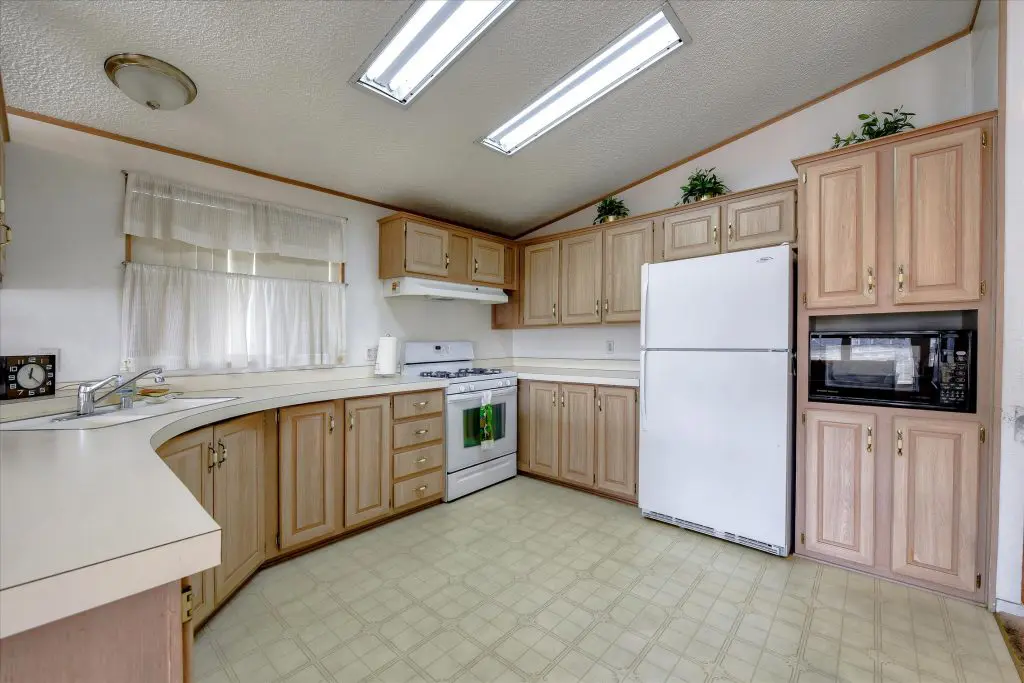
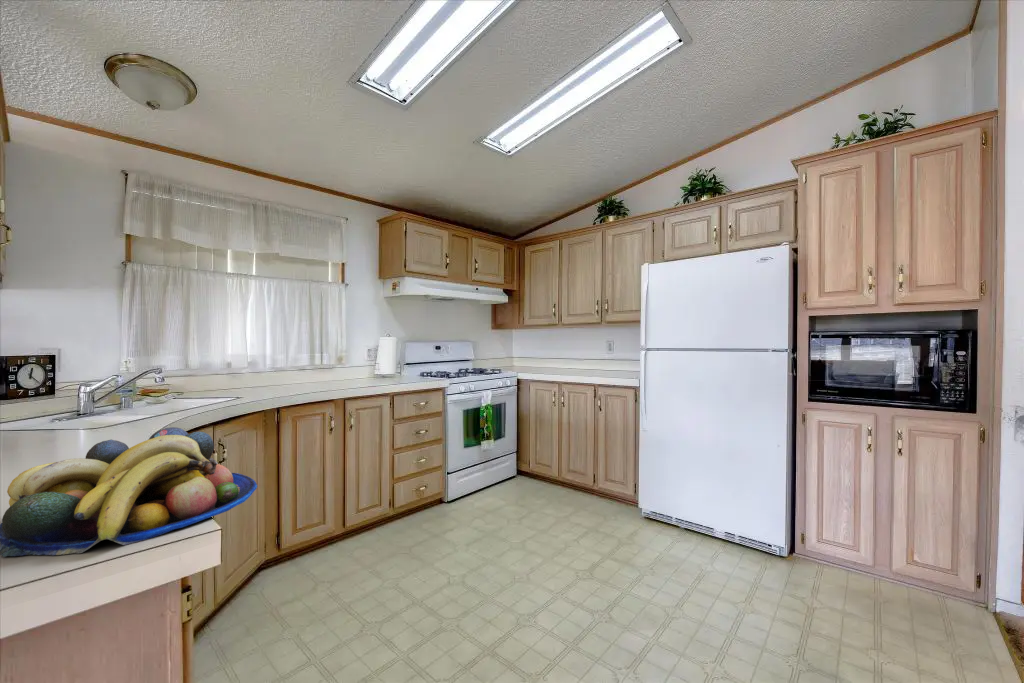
+ fruit bowl (146, 470)
